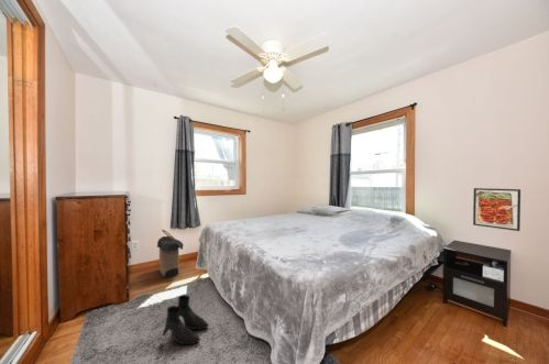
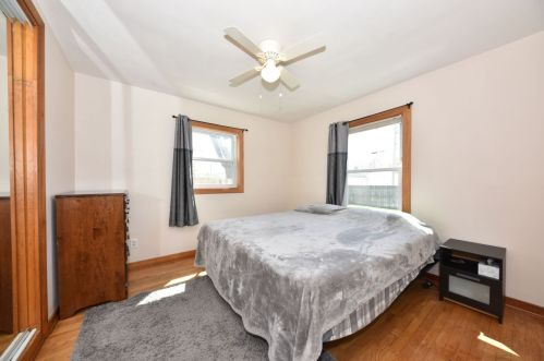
- boots (186, 317)
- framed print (495, 208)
- laundry hamper (169, 251)
